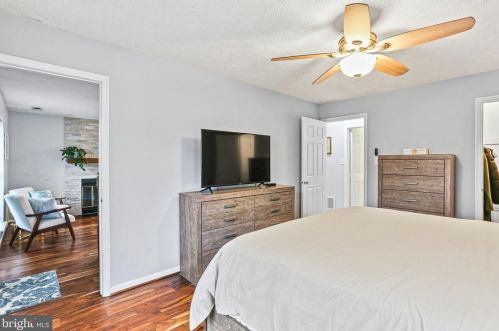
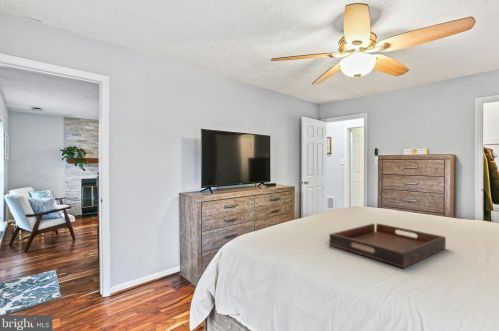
+ serving tray (386, 240)
